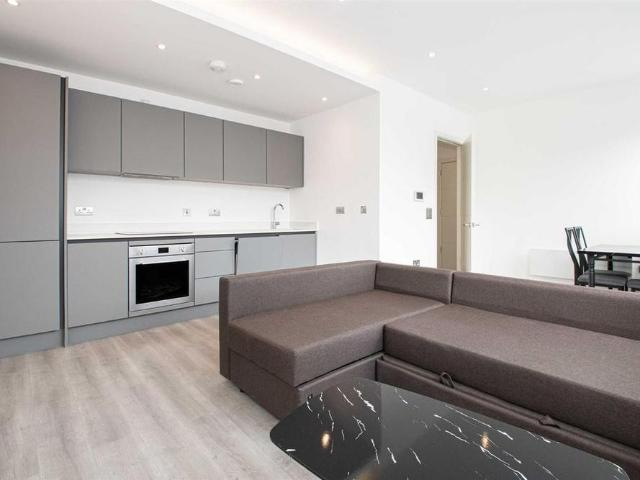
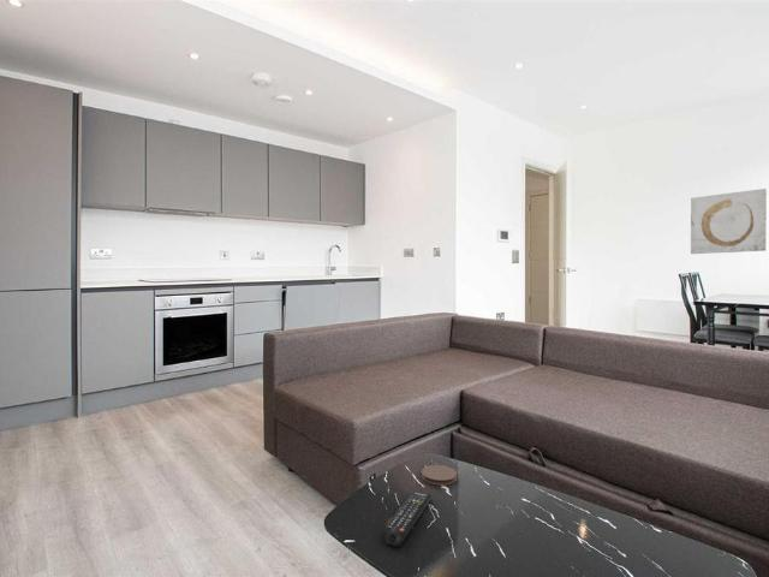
+ coaster (439, 474)
+ remote control (409, 514)
+ wall art (726, 222)
